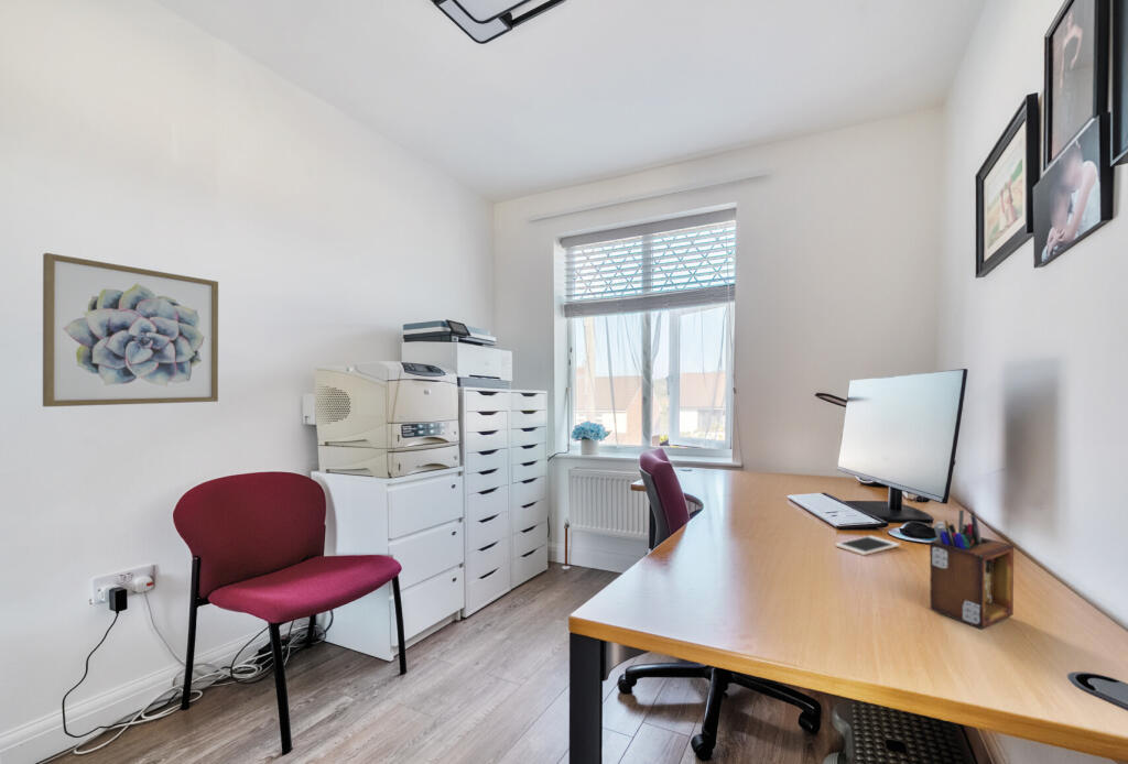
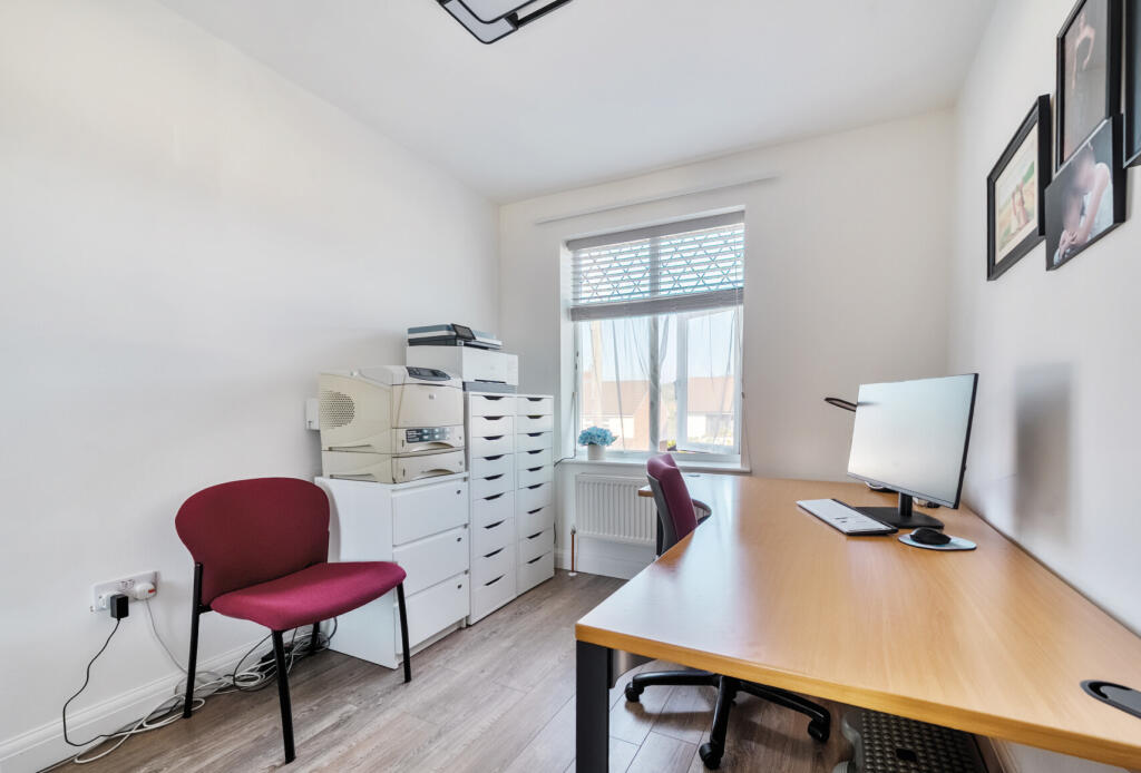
- desk organizer (970, 564)
- cell phone (867, 545)
- wall art (141, 336)
